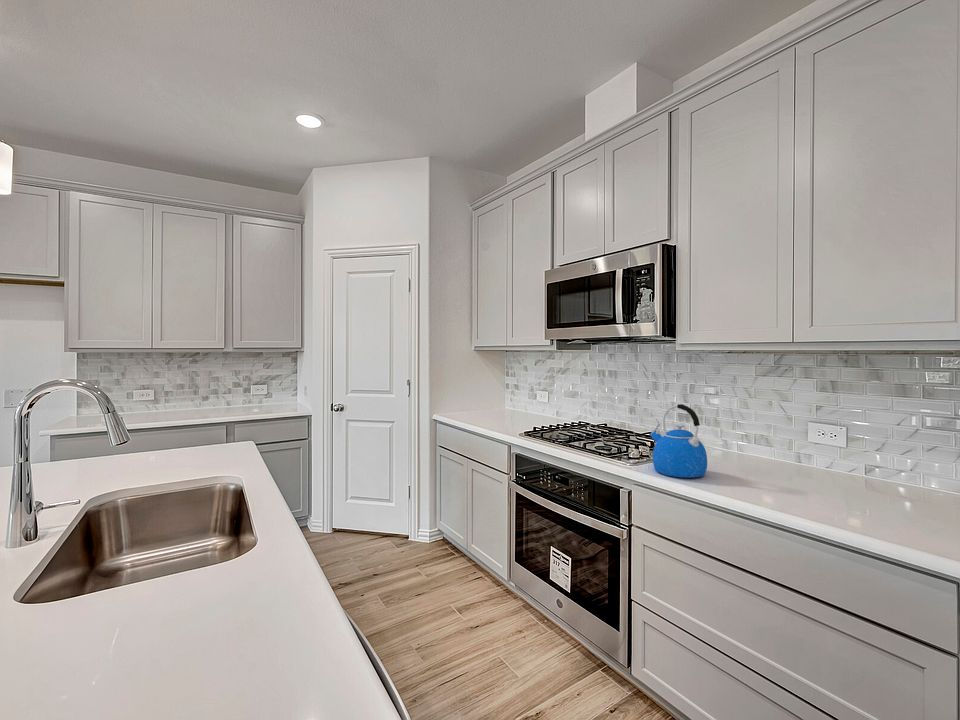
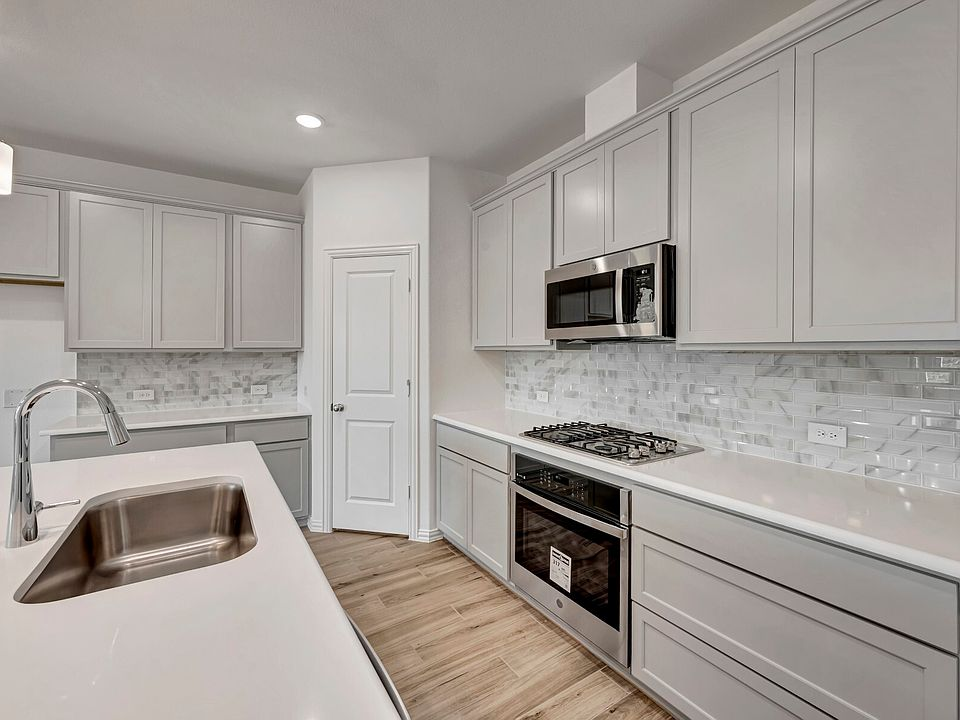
- kettle (674, 437)
